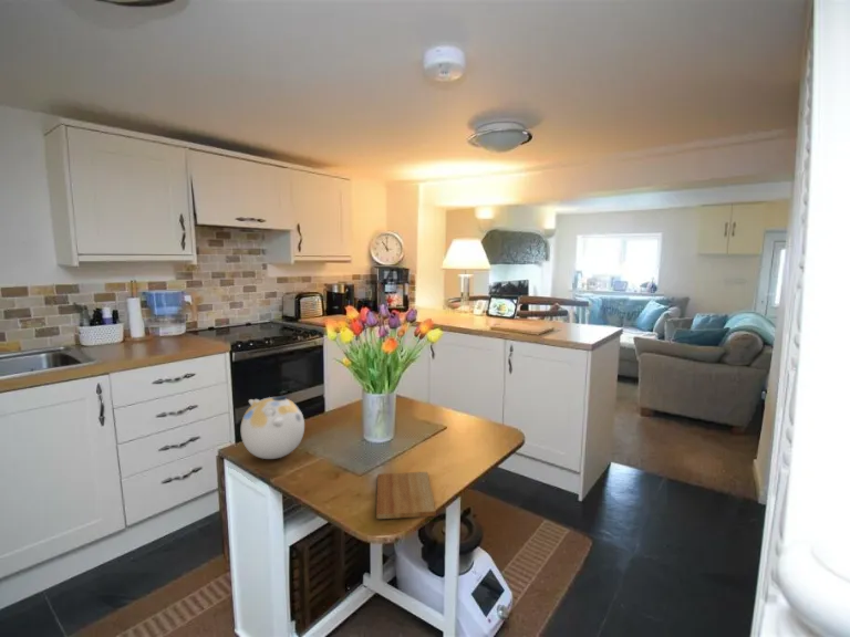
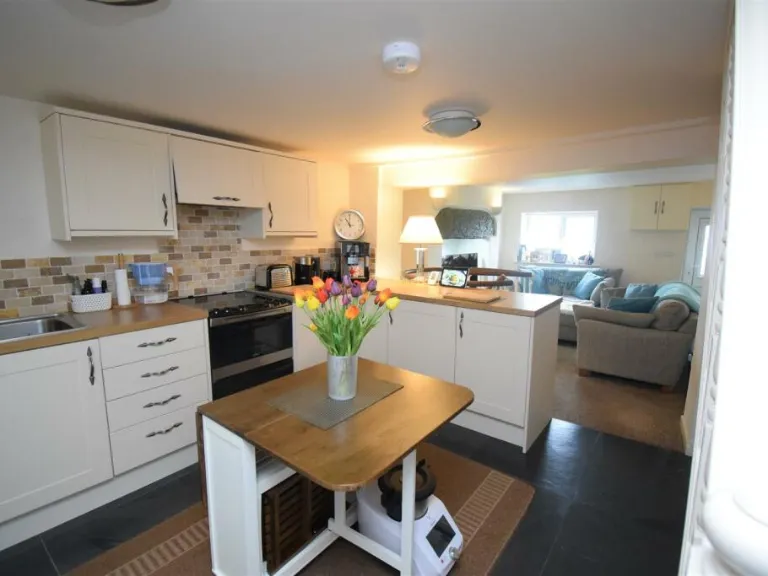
- teapot (273, 427)
- cutting board (404, 492)
